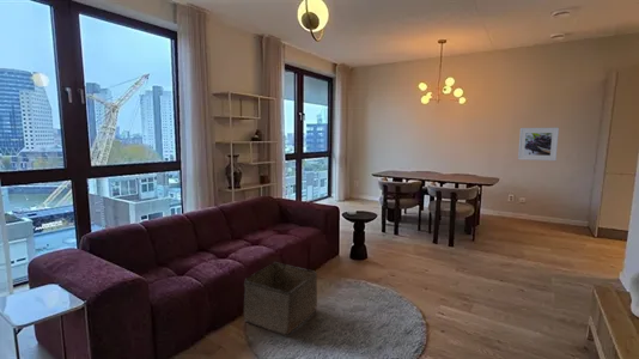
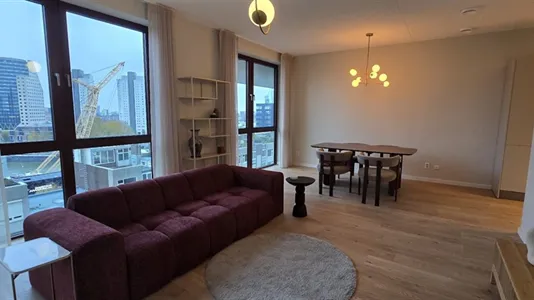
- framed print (537, 144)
- storage bin (280, 294)
